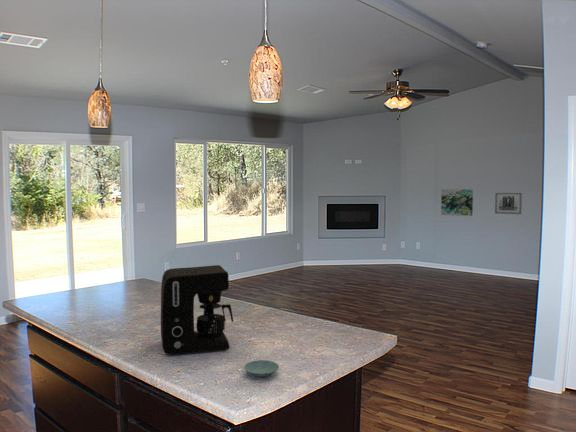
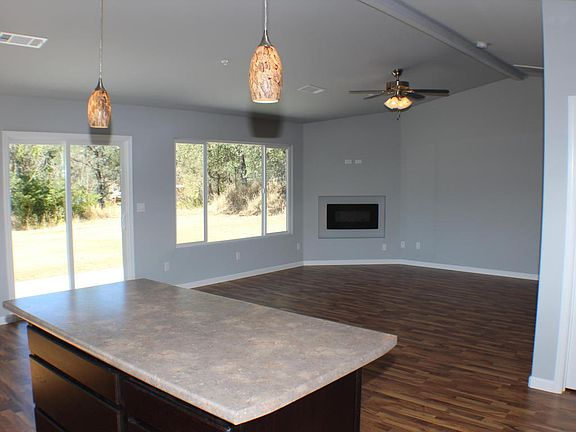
- wall art (508, 203)
- wall art (456, 202)
- saucer (261, 369)
- coffee maker (200, 307)
